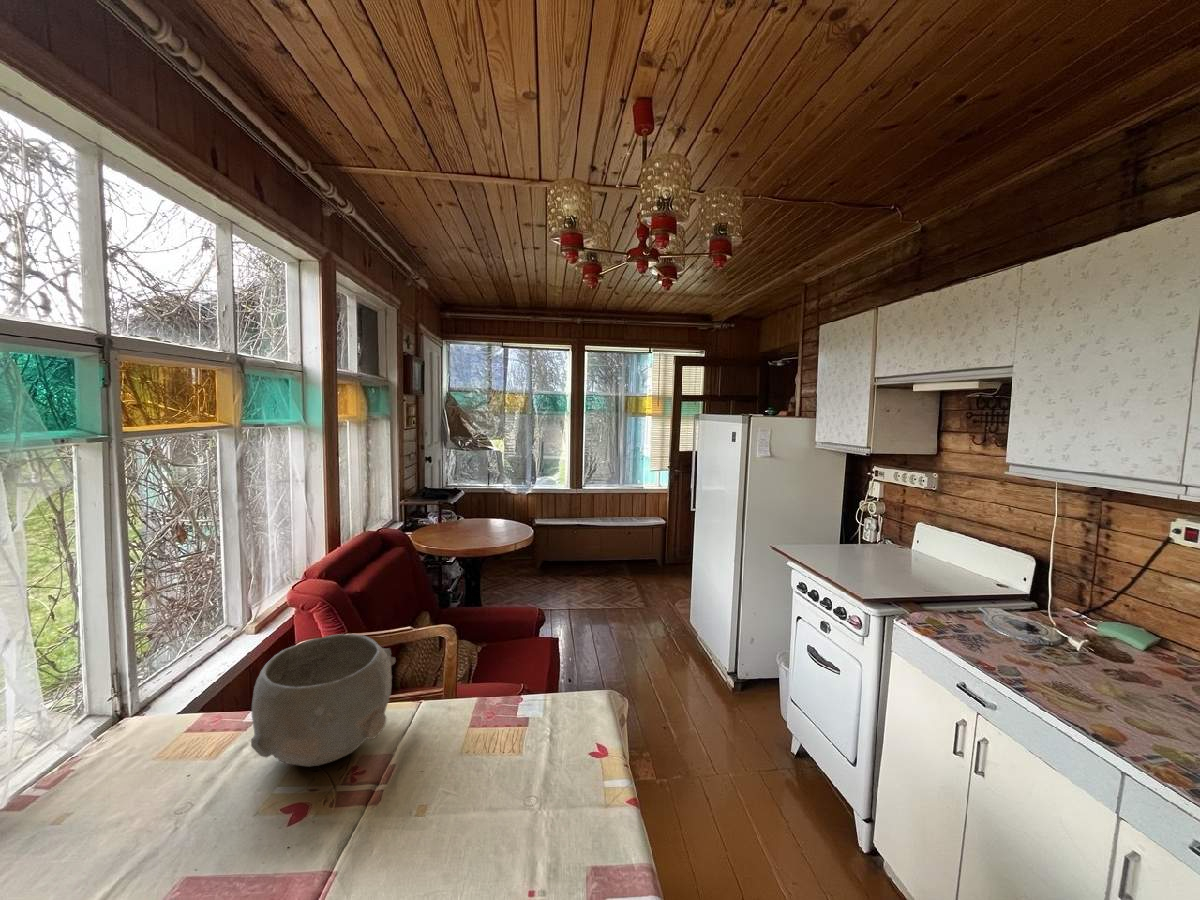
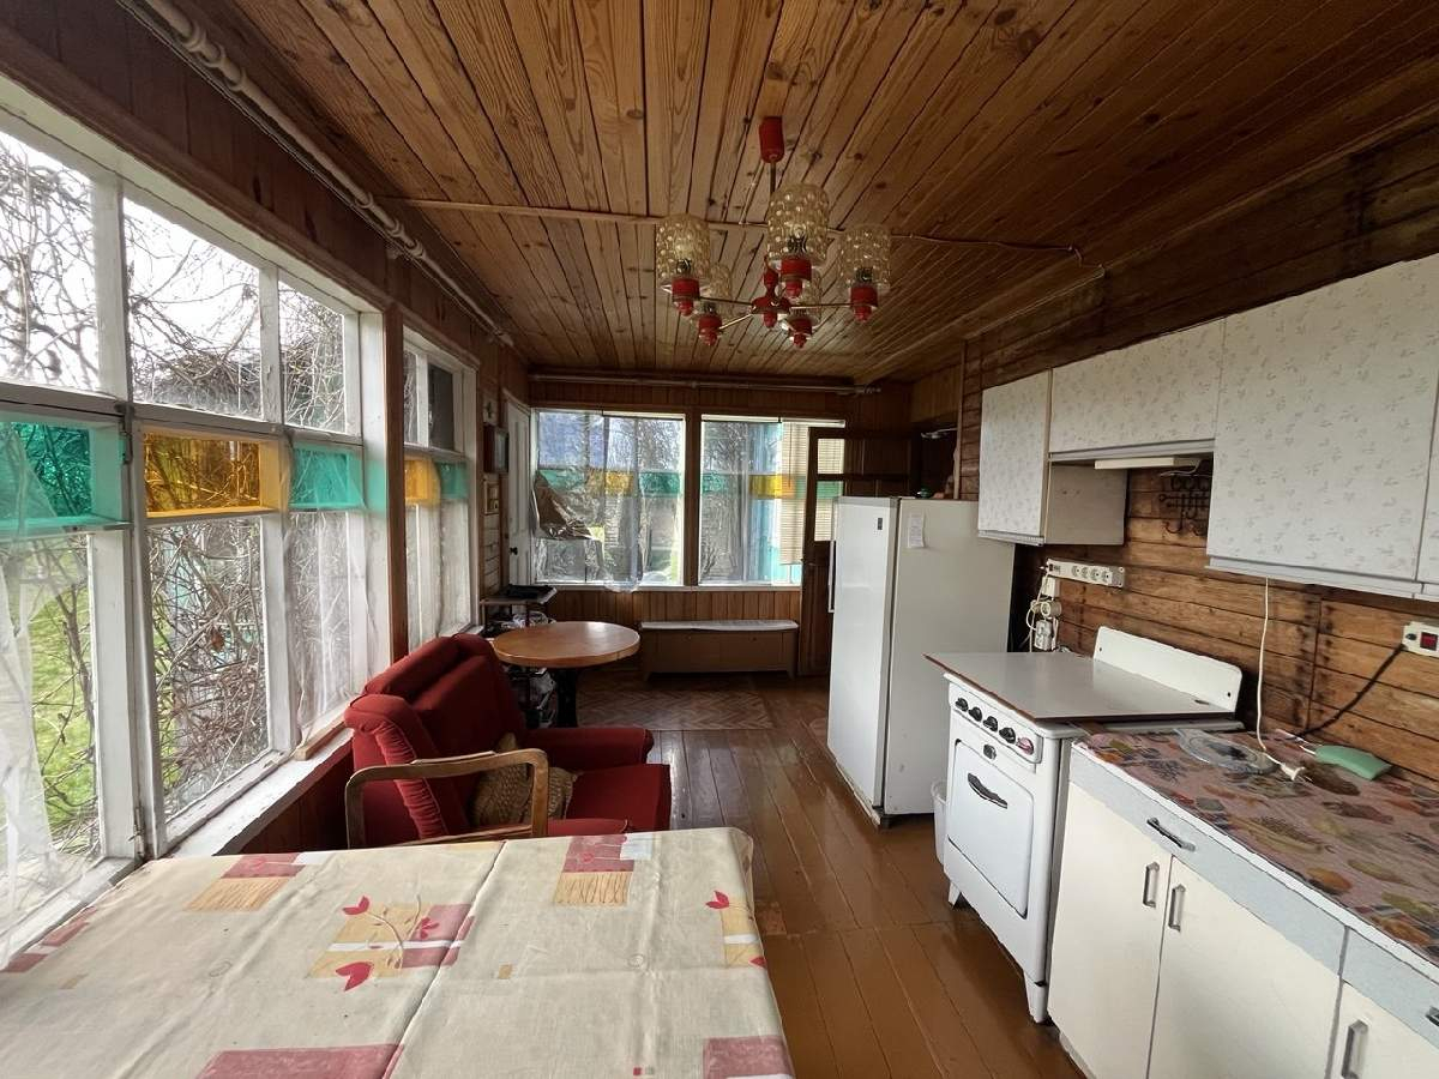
- bowl (326, 701)
